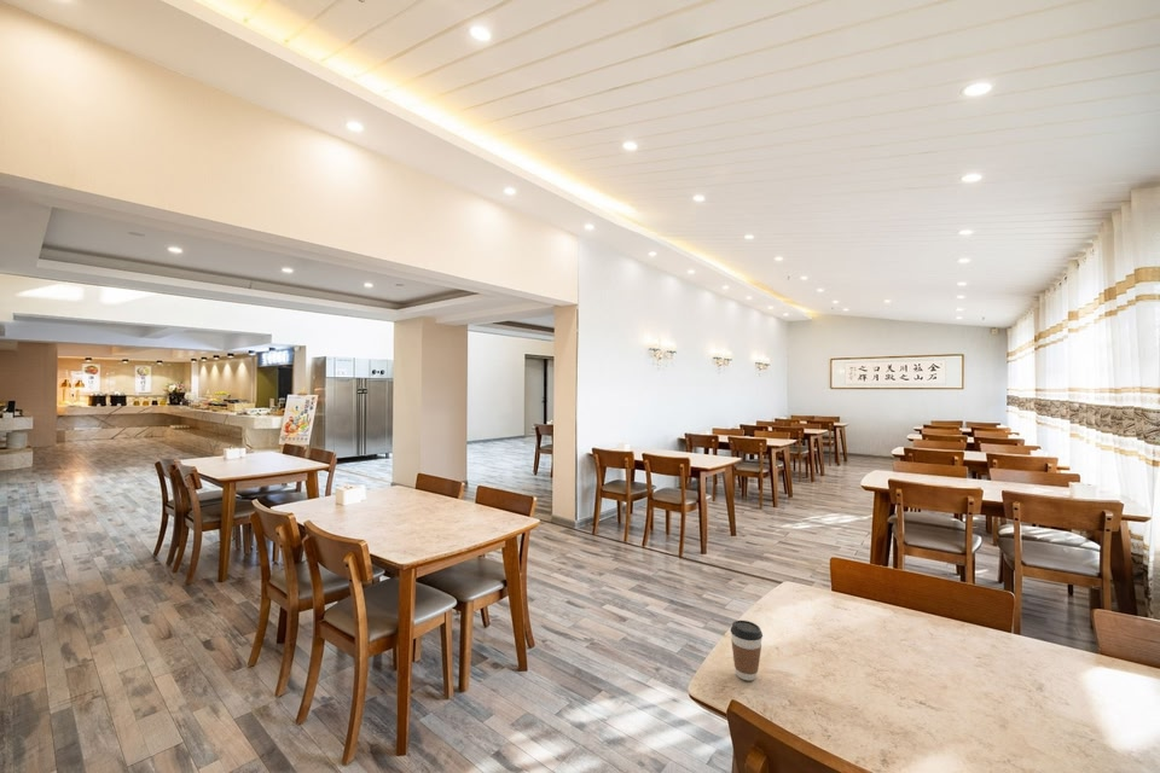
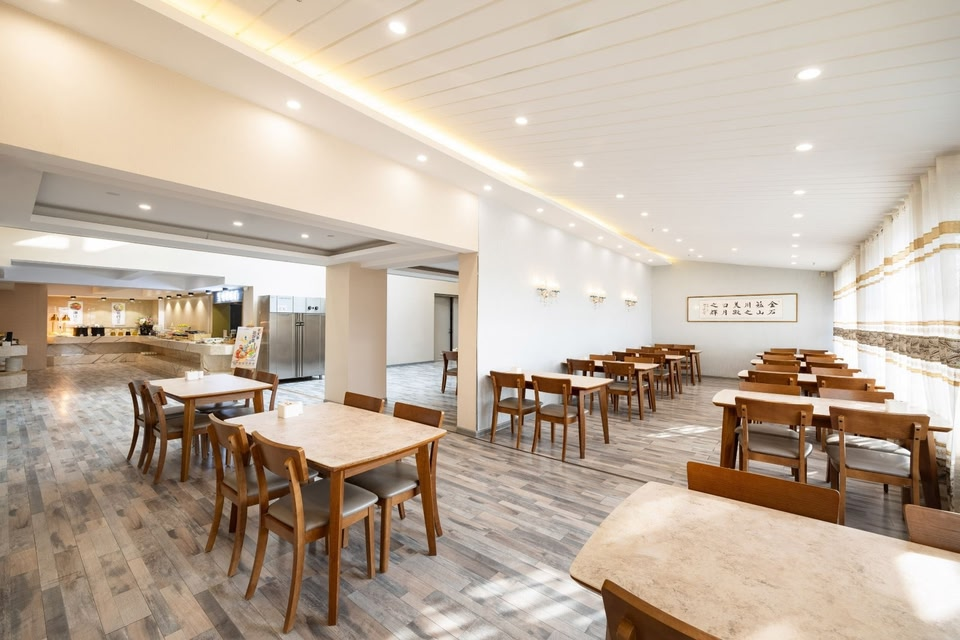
- coffee cup (746, 650)
